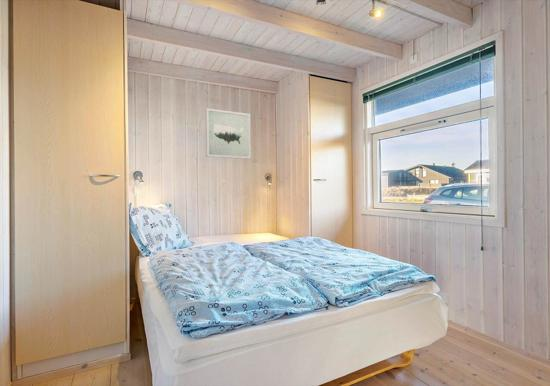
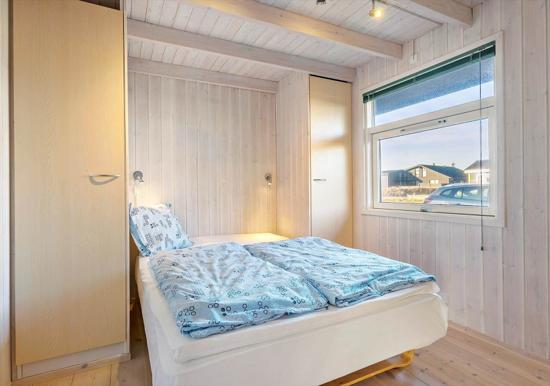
- wall art (228, 134)
